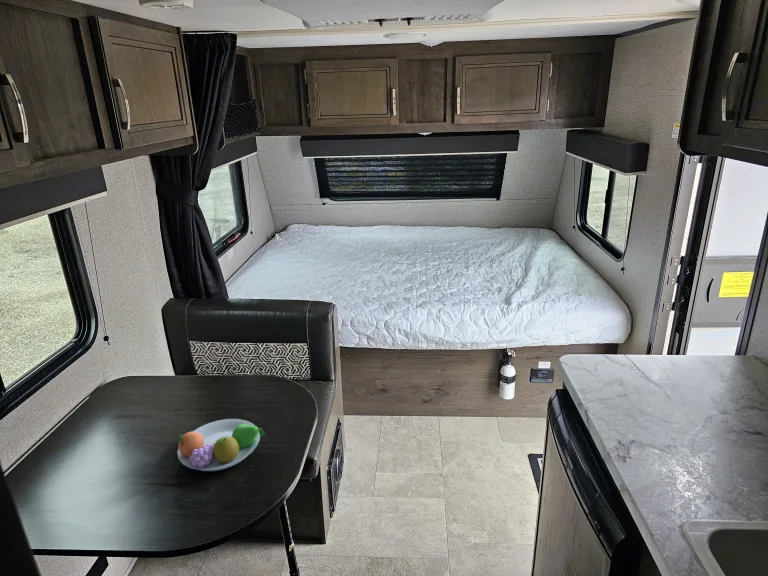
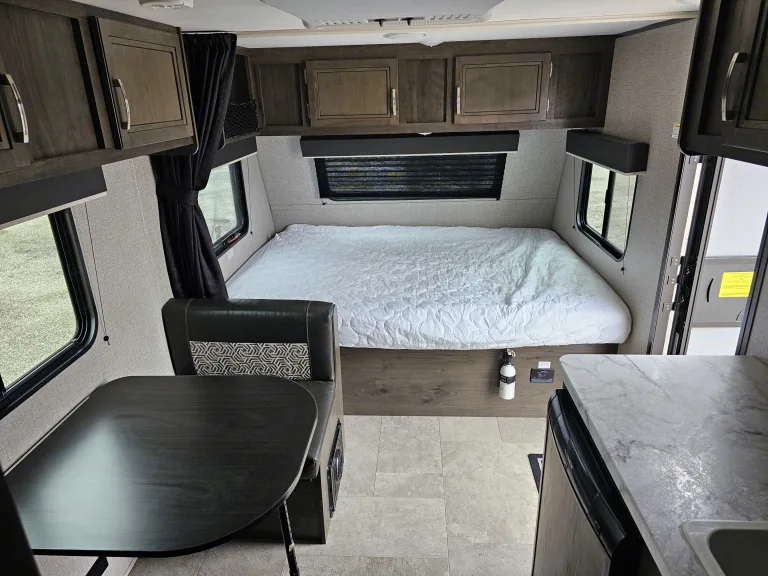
- fruit bowl (221, 437)
